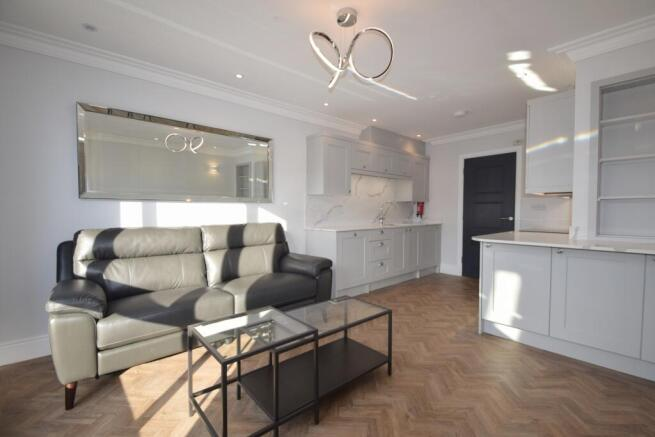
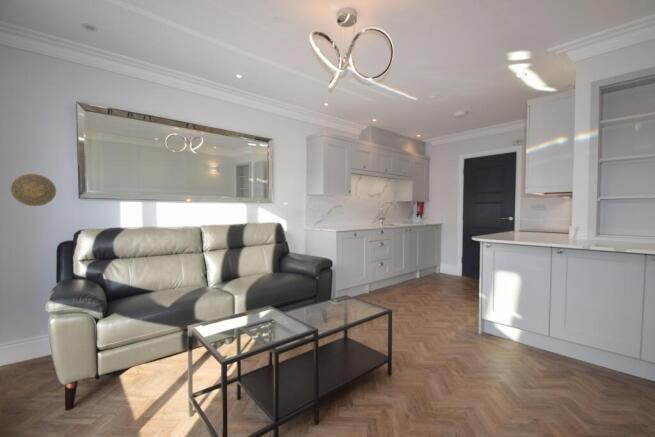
+ decorative plate (34, 190)
